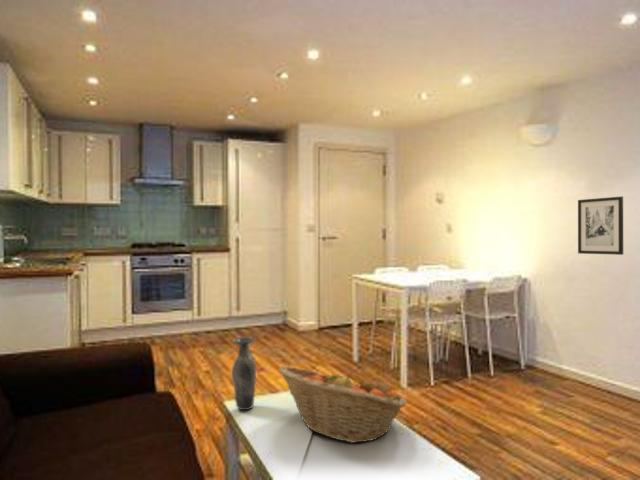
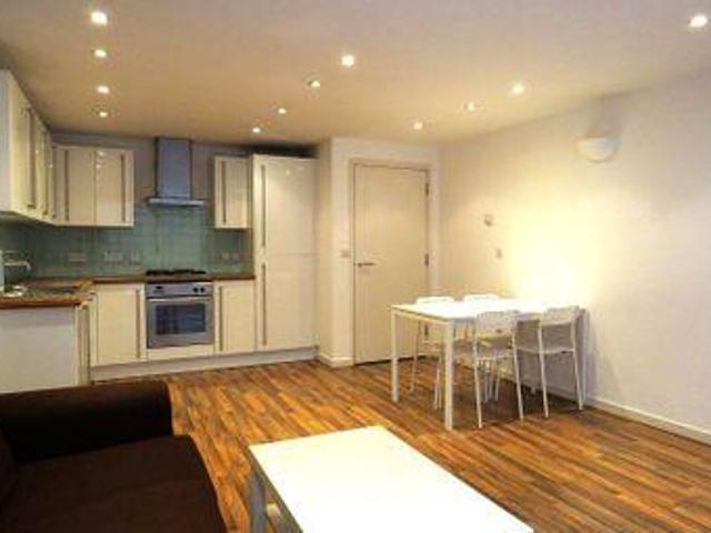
- vase (244, 373)
- wall art (599, 226)
- fruit basket (340, 395)
